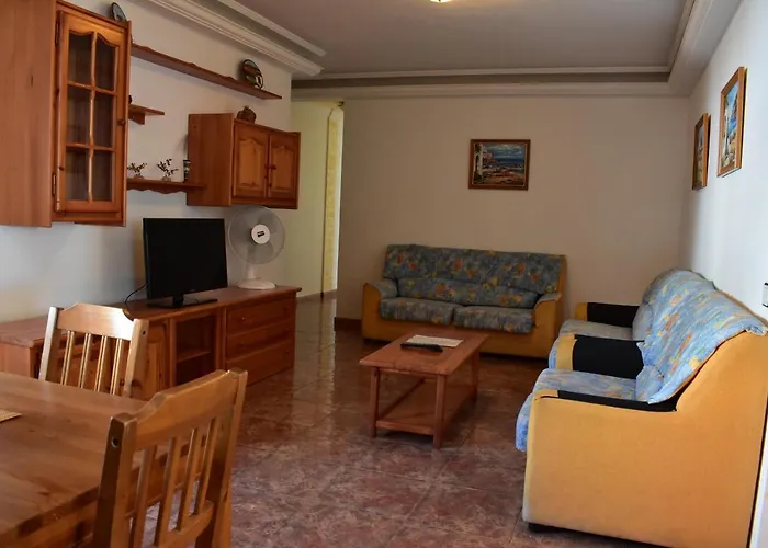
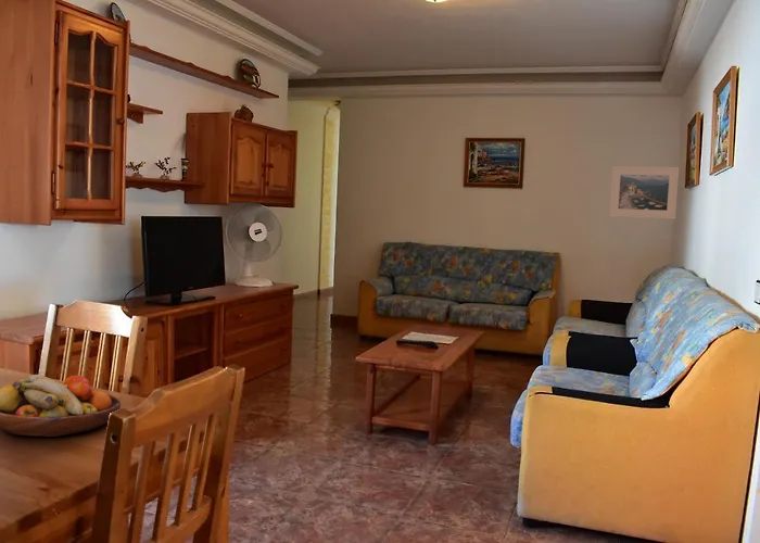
+ fruit bowl (56, 397)
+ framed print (643, 192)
